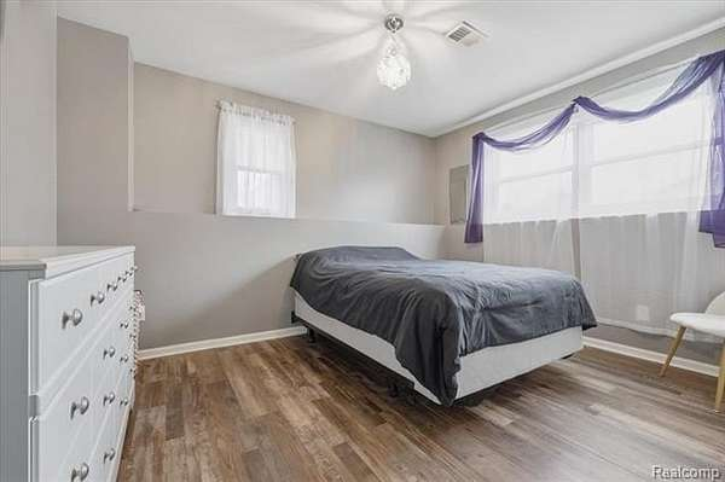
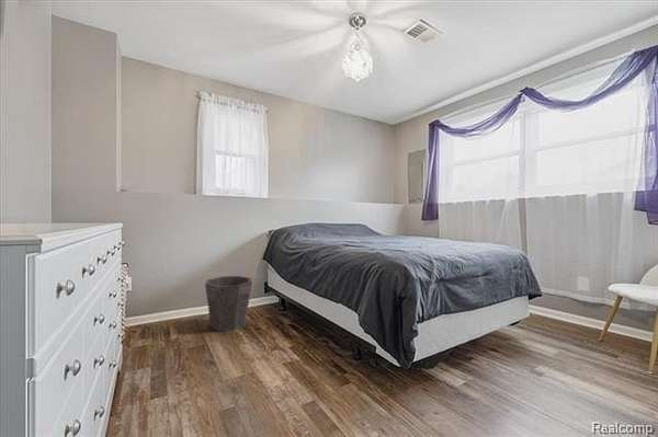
+ waste bin (228, 302)
